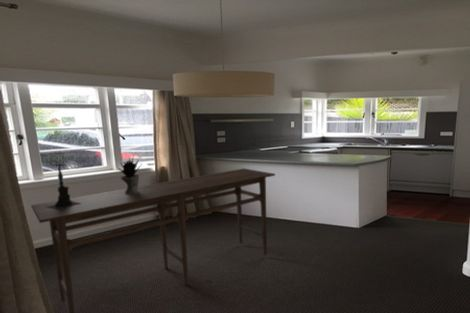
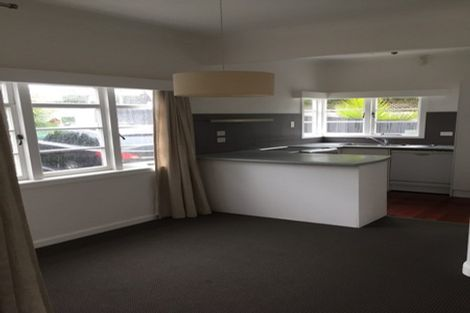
- potted plant (130, 173)
- candle holder (61, 180)
- dining table (165, 232)
